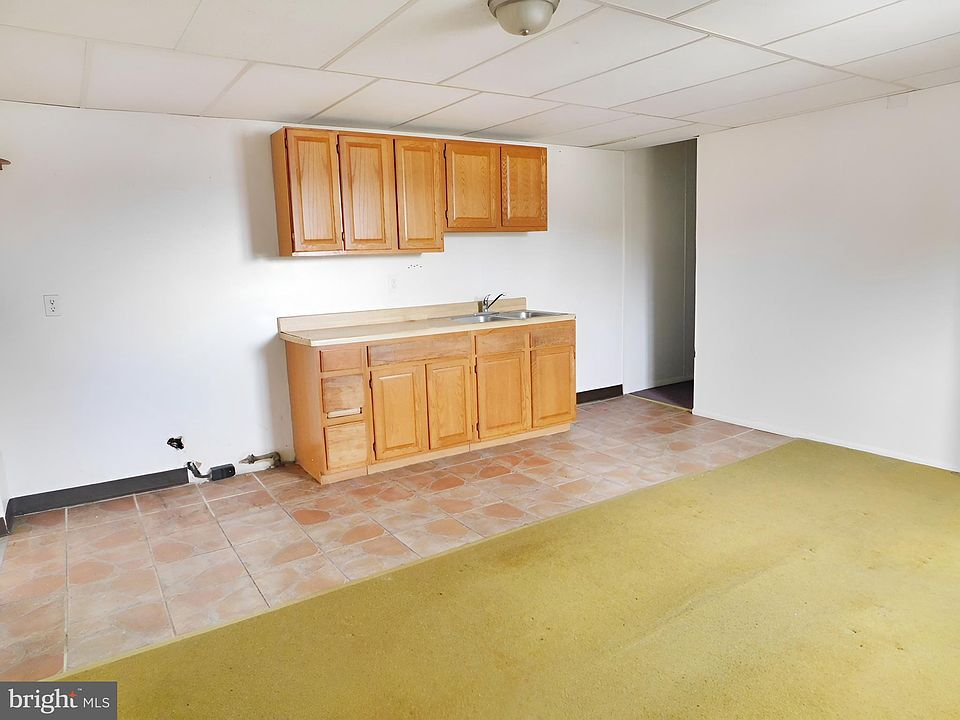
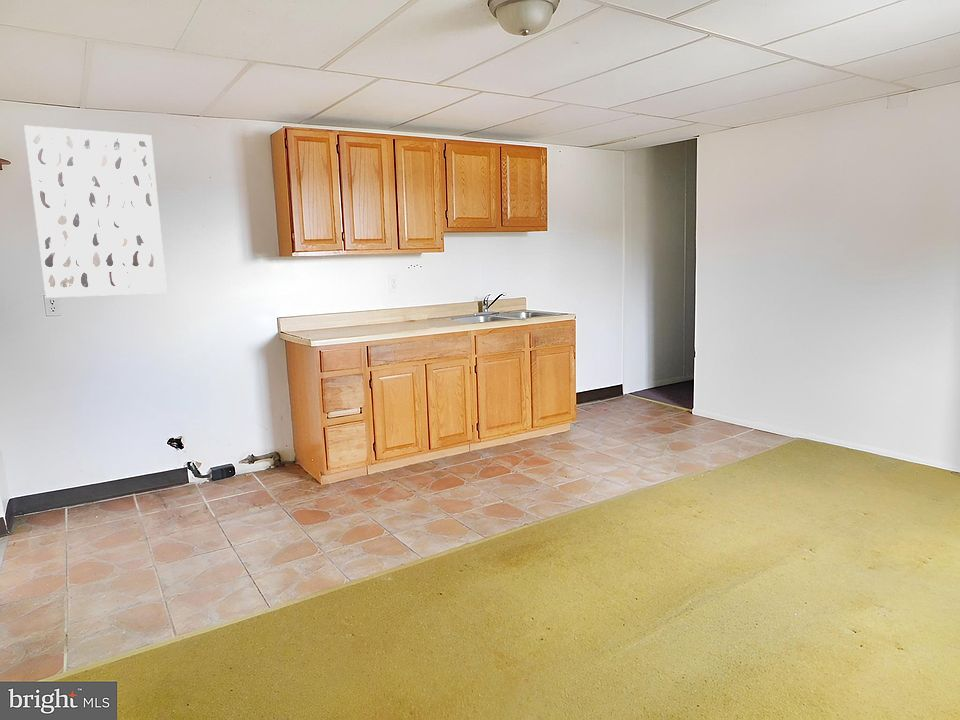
+ wall art (99, 214)
